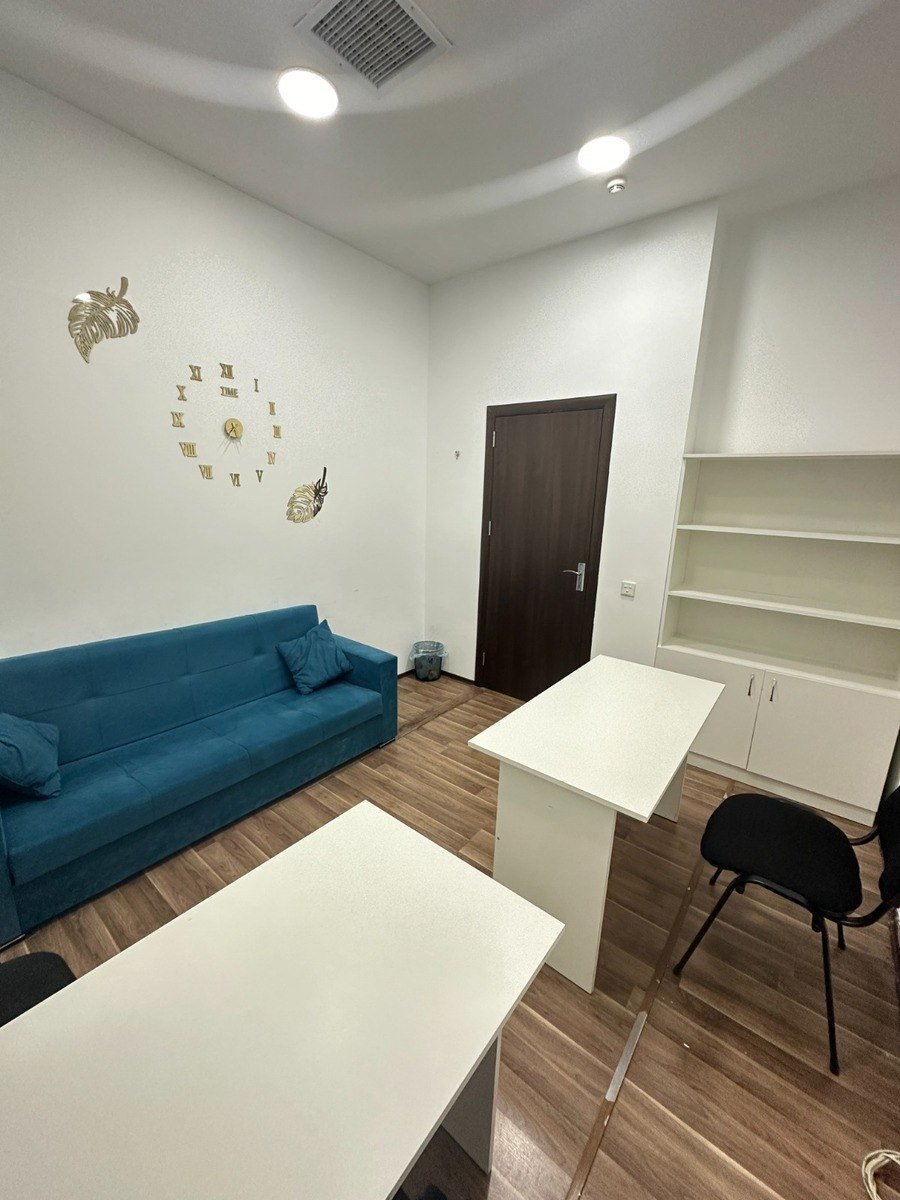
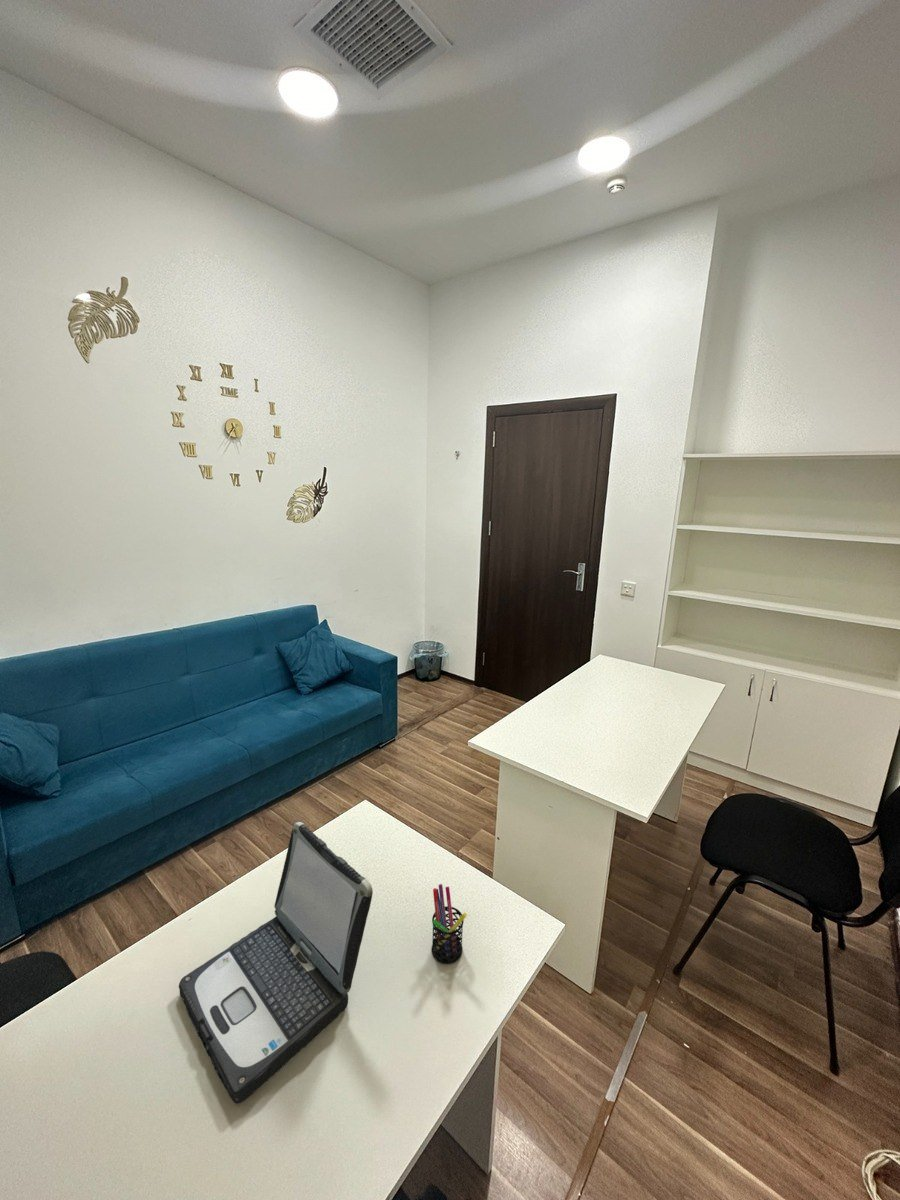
+ laptop (276, 935)
+ pen holder (444, 925)
